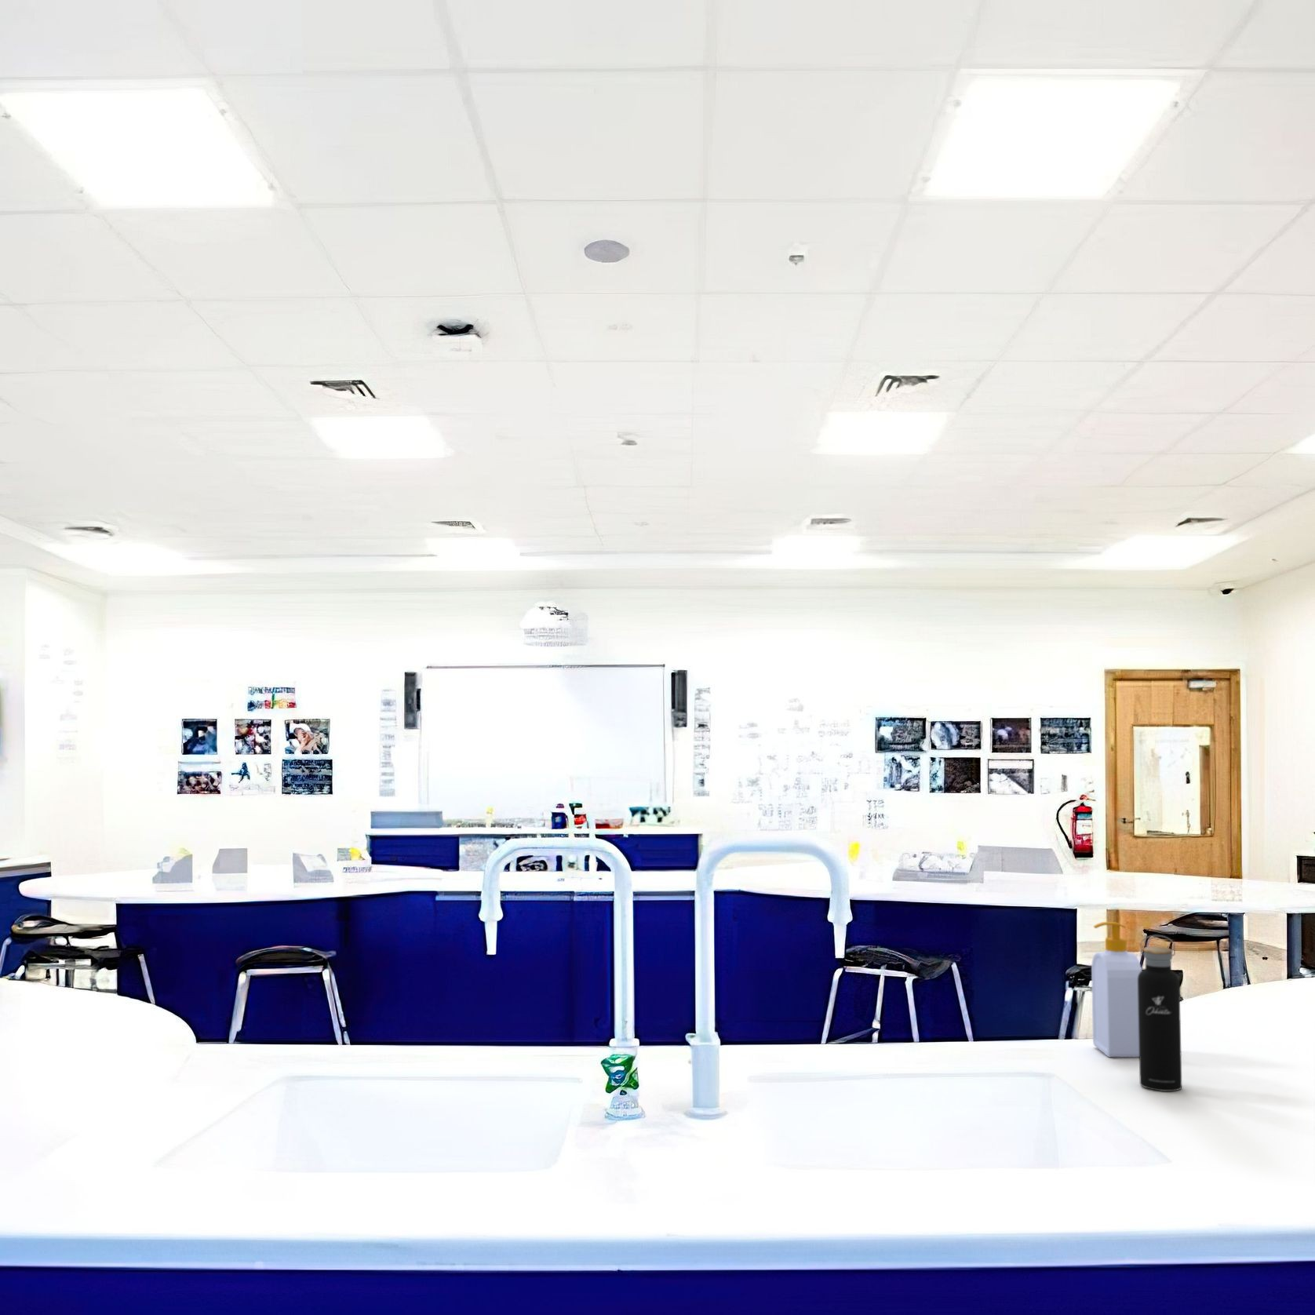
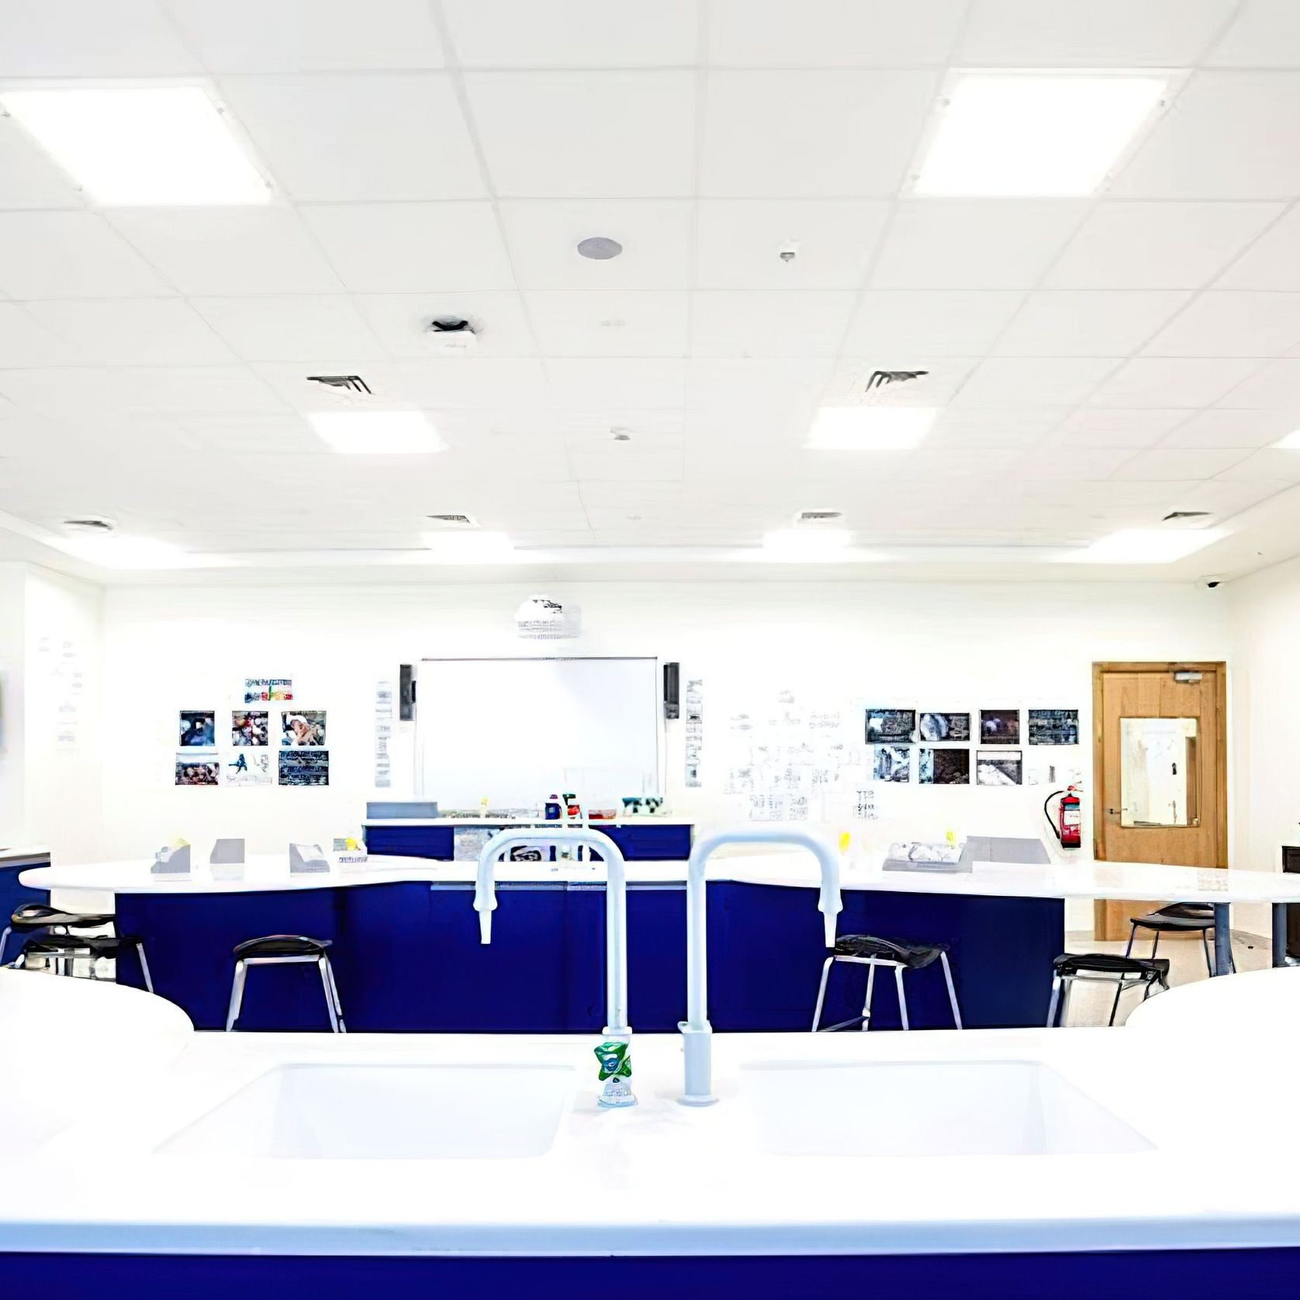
- water bottle (1158, 1010)
- soap bottle (1114, 986)
